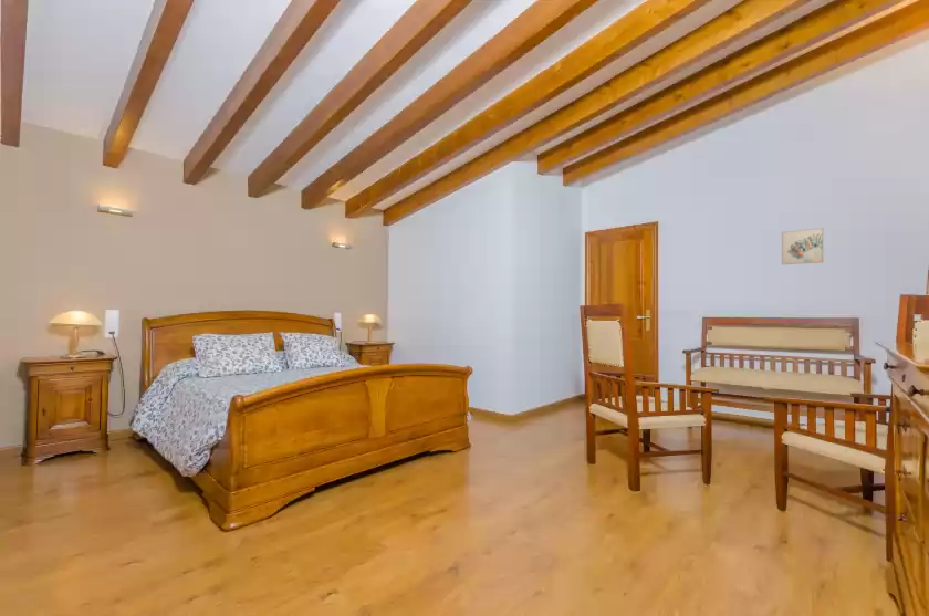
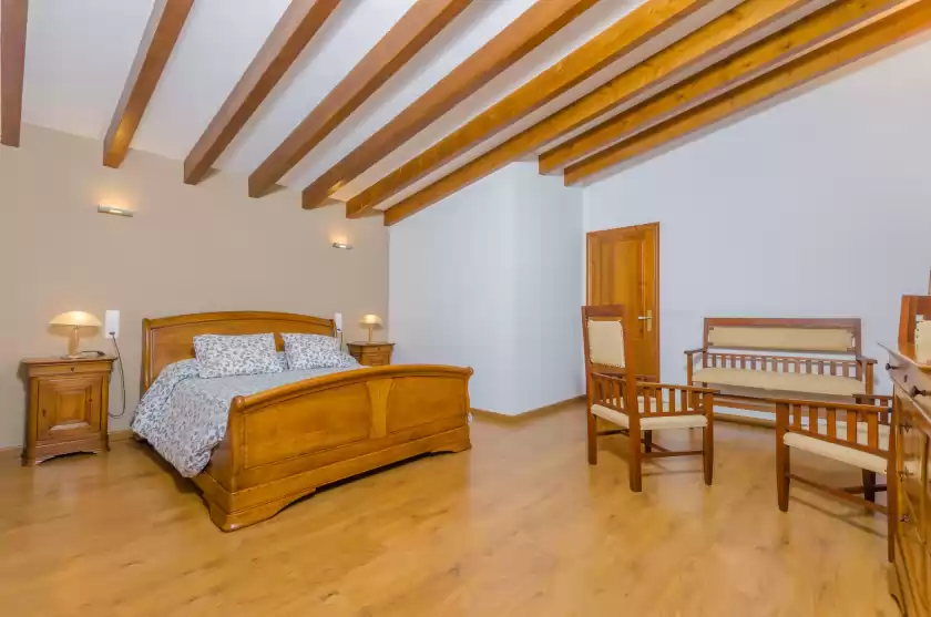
- wall art (802, 247)
